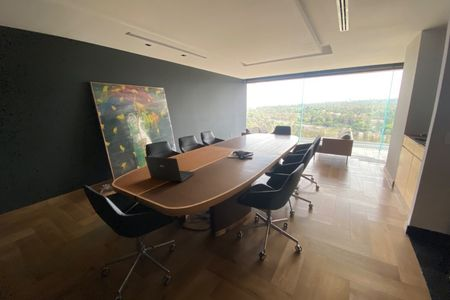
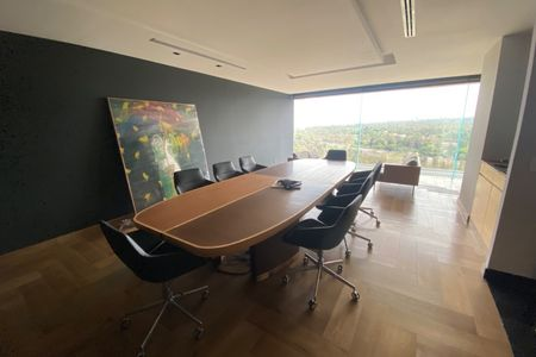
- laptop (171, 165)
